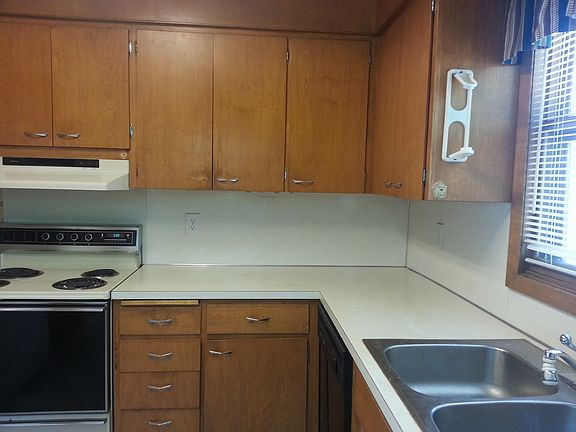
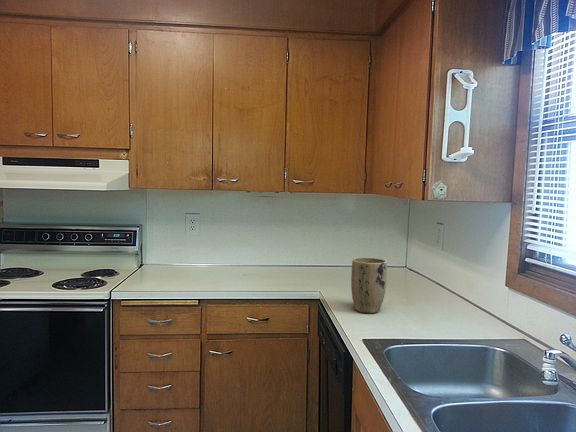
+ plant pot (368, 285)
